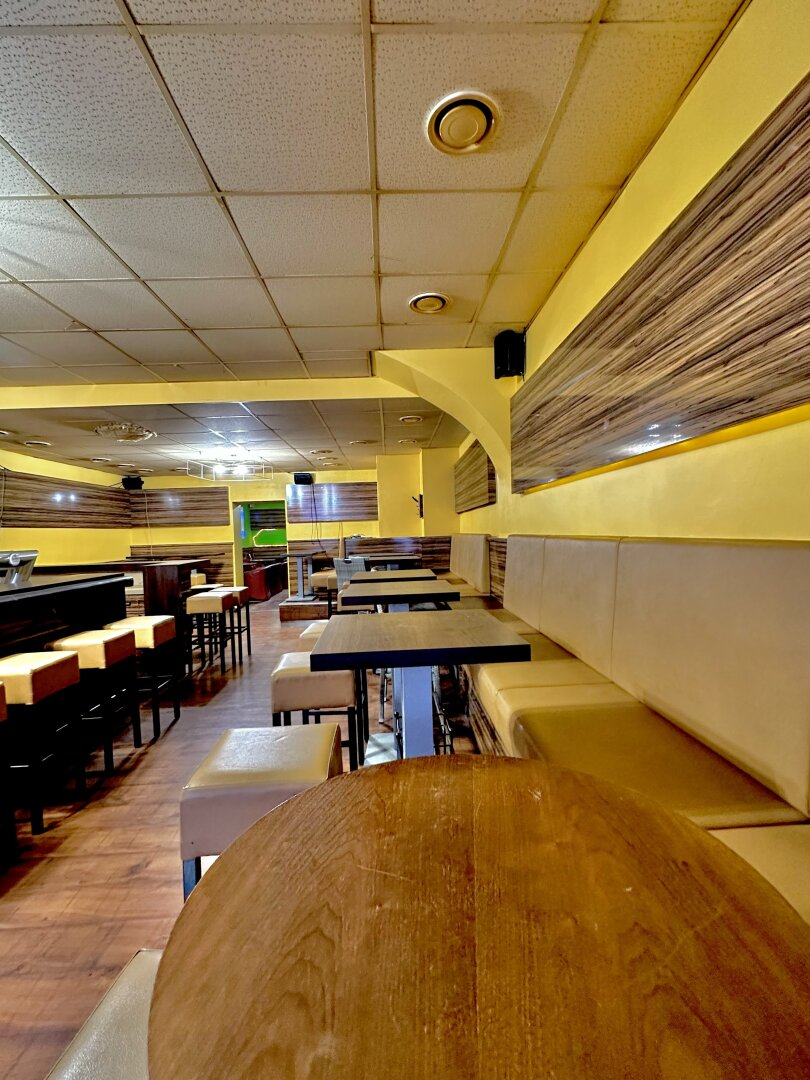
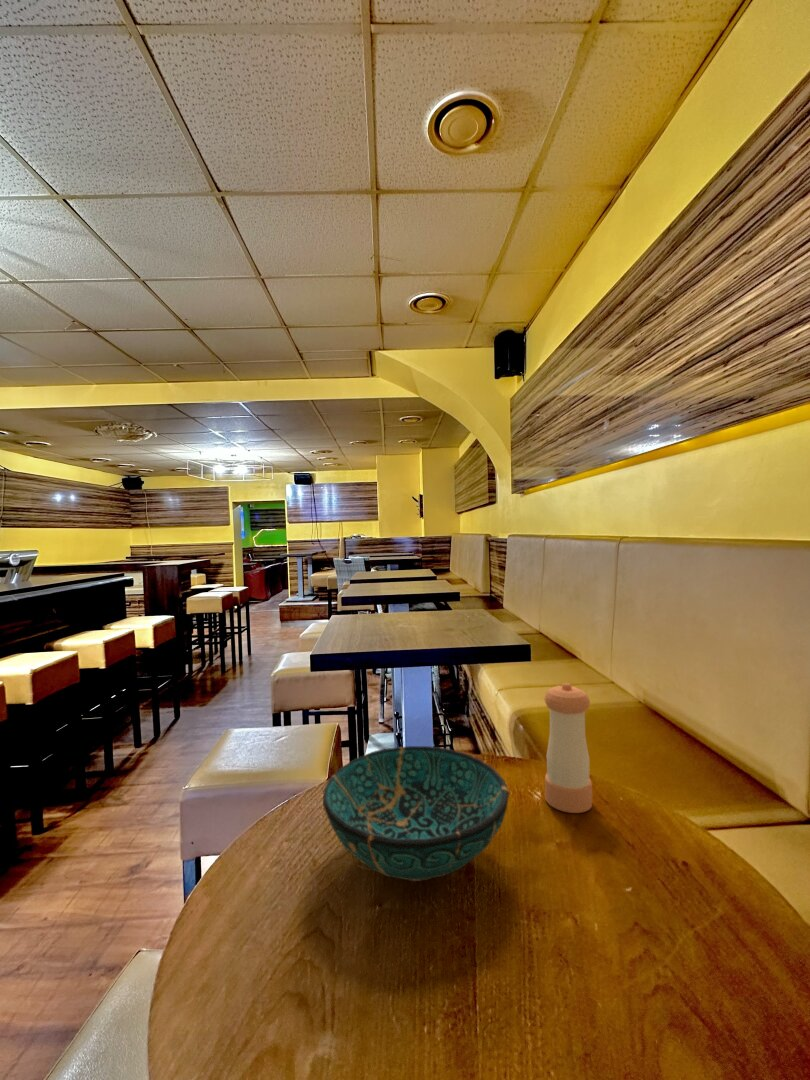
+ pepper shaker (567, 742)
+ decorative bowl (415, 821)
